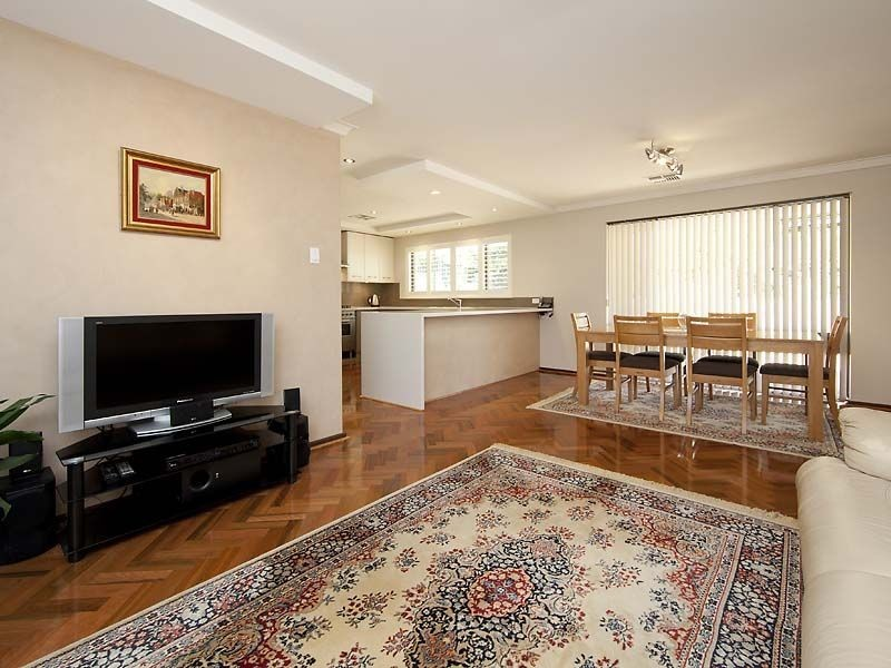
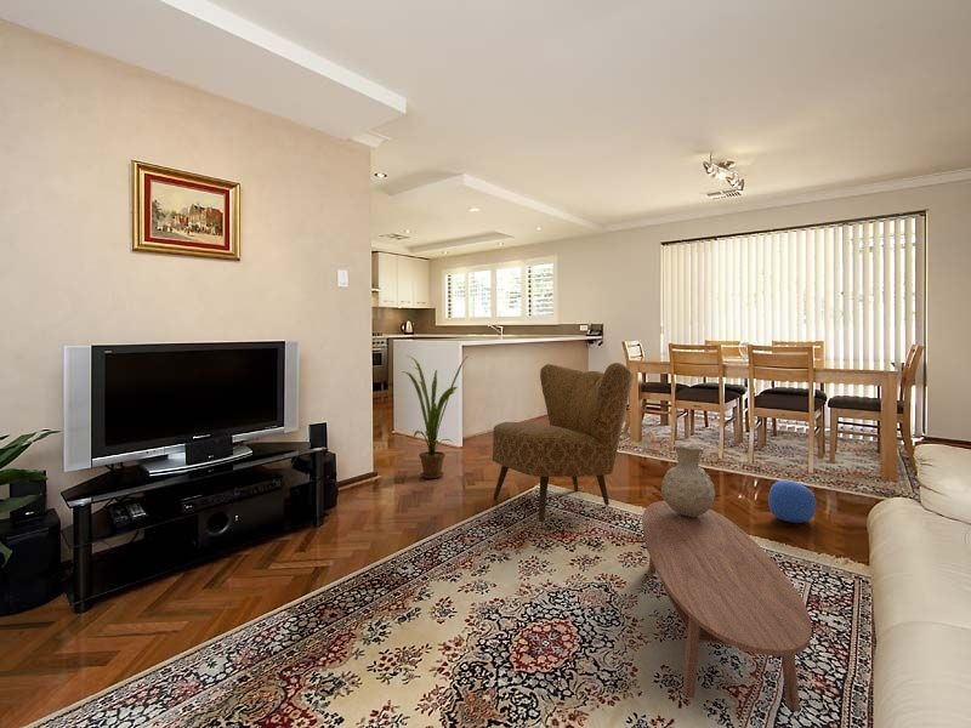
+ armchair (561, 432)
+ house plant (425, 415)
+ vase (687, 479)
+ ball (791, 500)
+ coffee table (705, 587)
